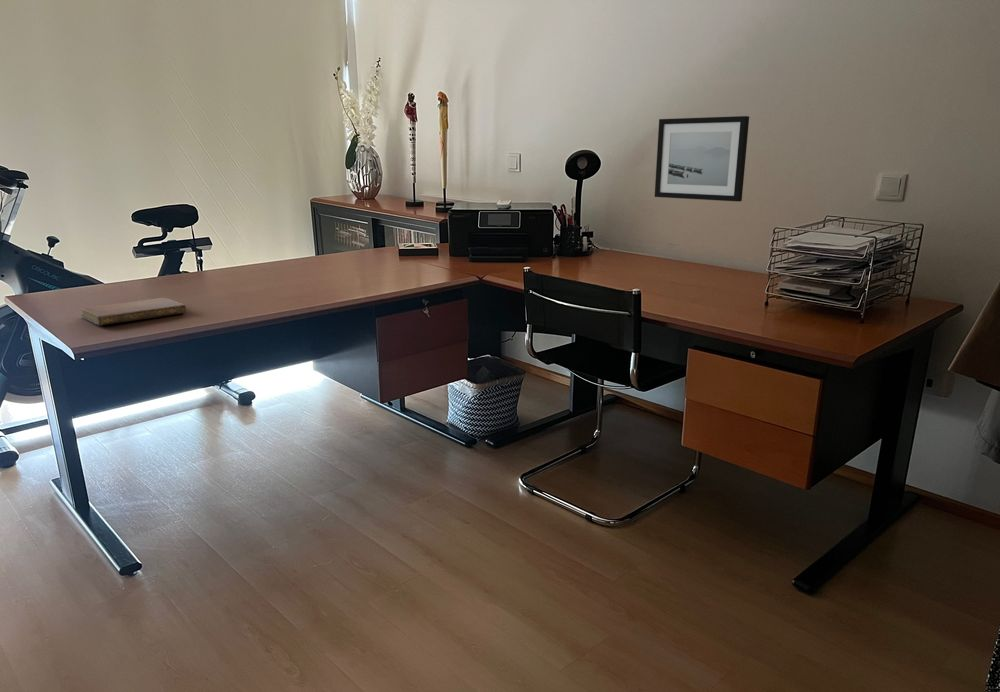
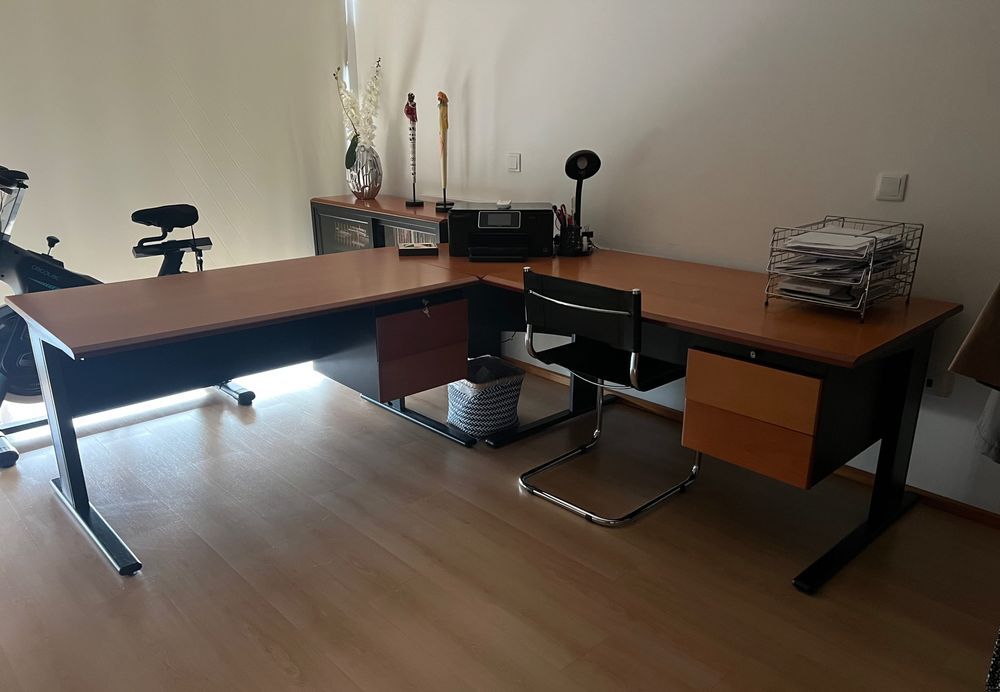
- wall art (699, 158)
- notebook (133, 310)
